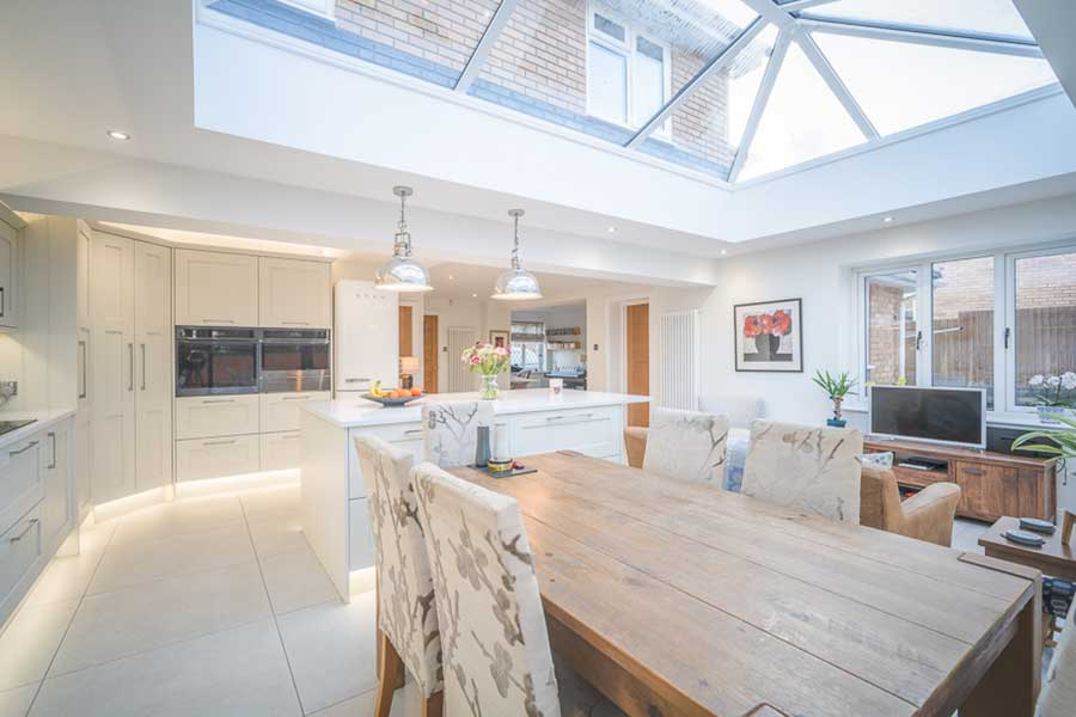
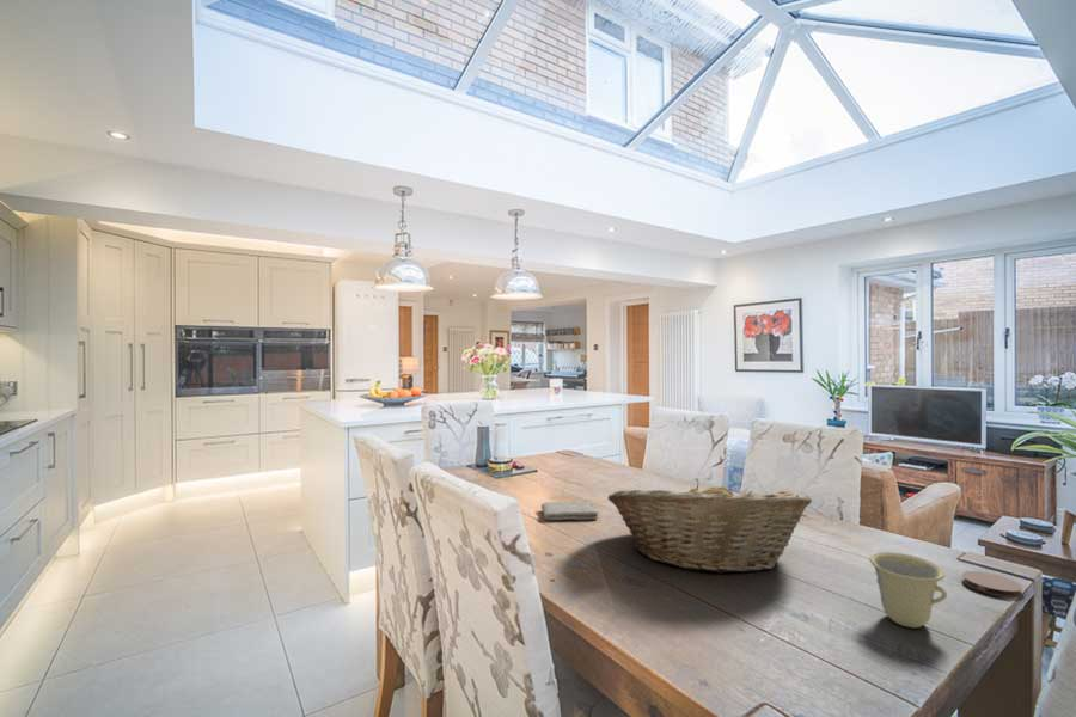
+ coaster (991, 583)
+ cup (905, 592)
+ fruit basket (704, 514)
+ washcloth (569, 509)
